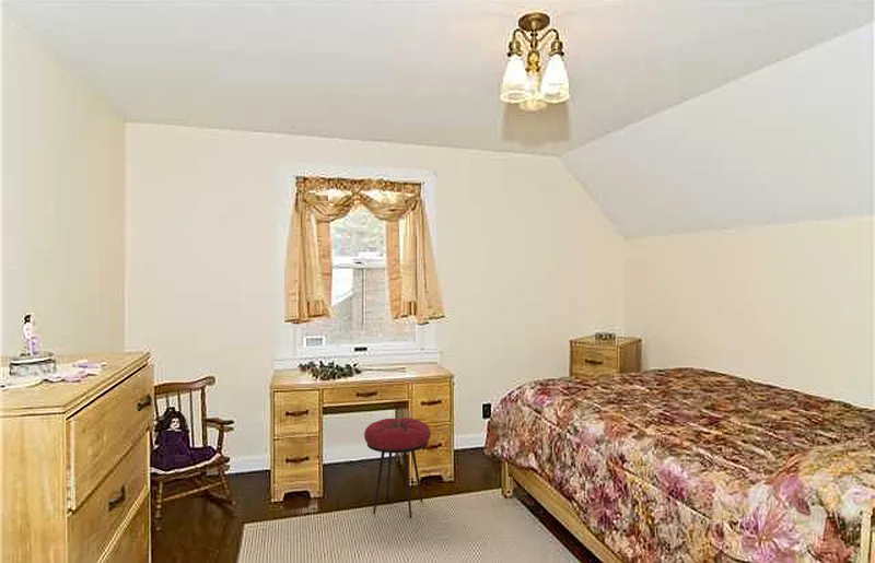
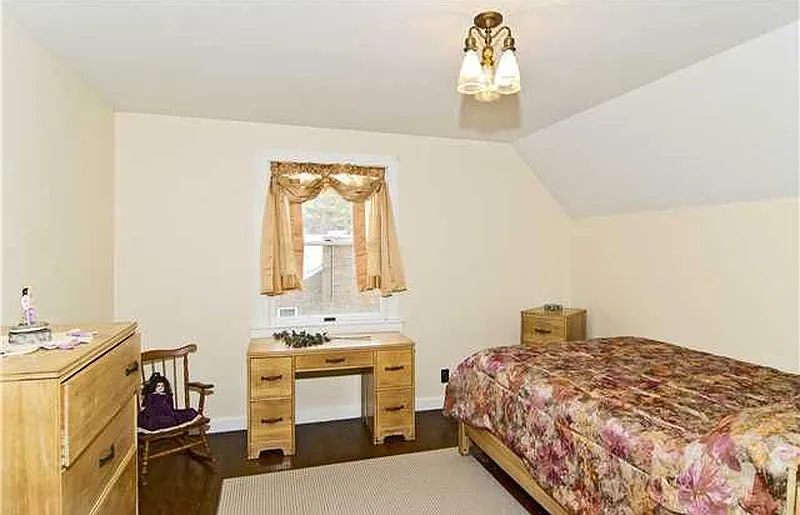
- stool (405, 465)
